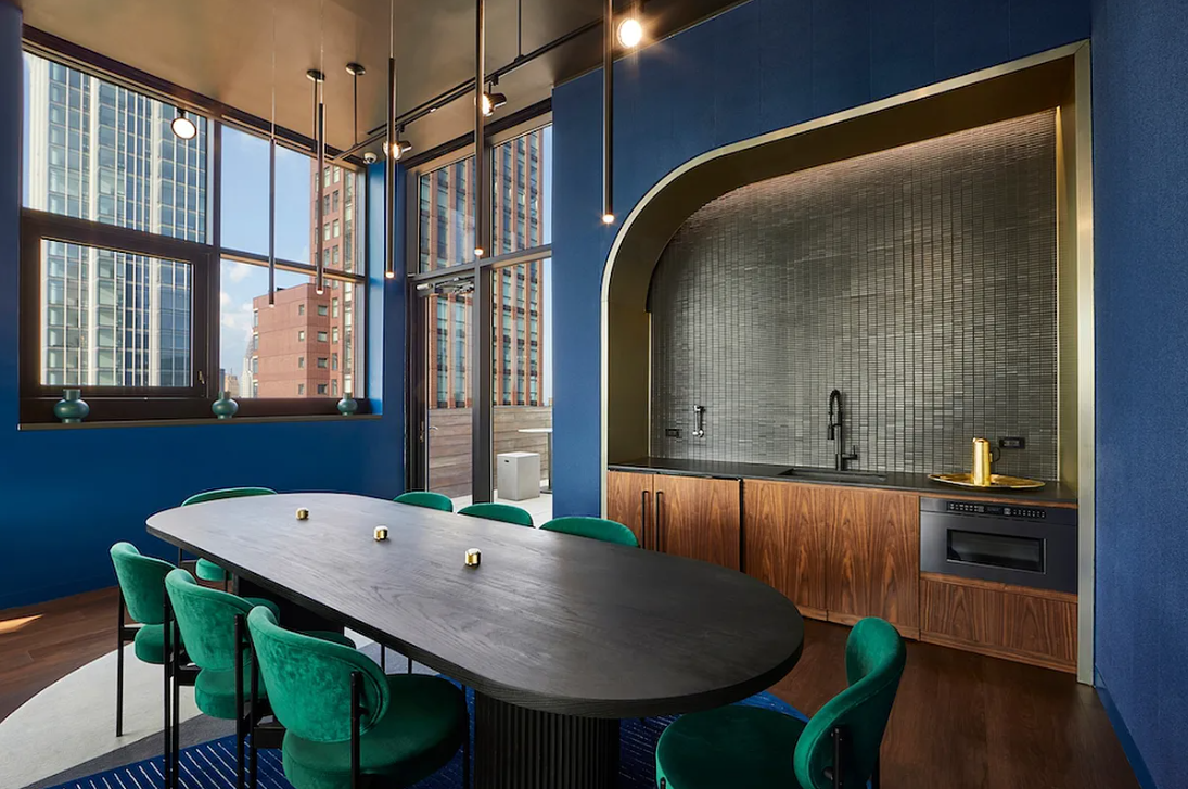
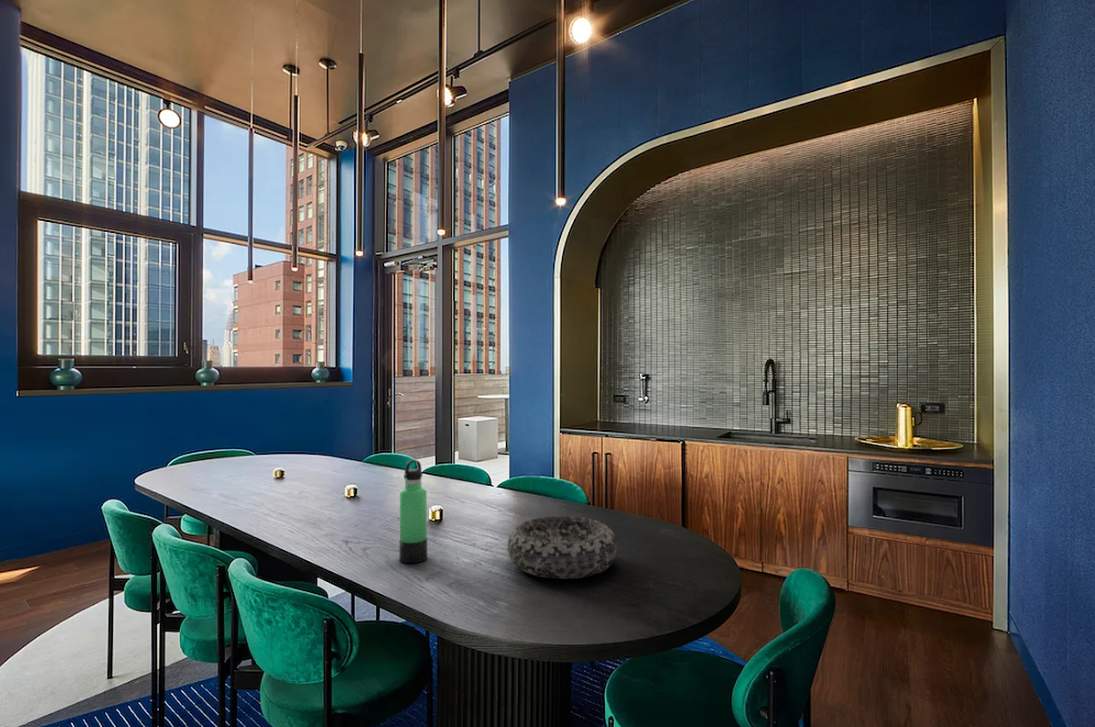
+ decorative bowl (562, 545)
+ thermos bottle (413, 509)
